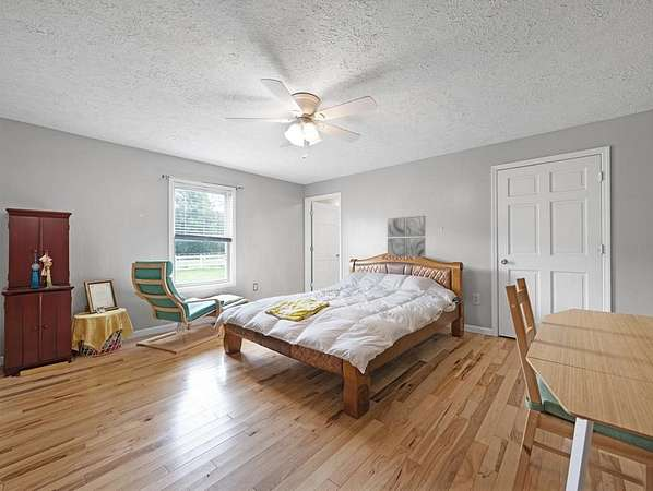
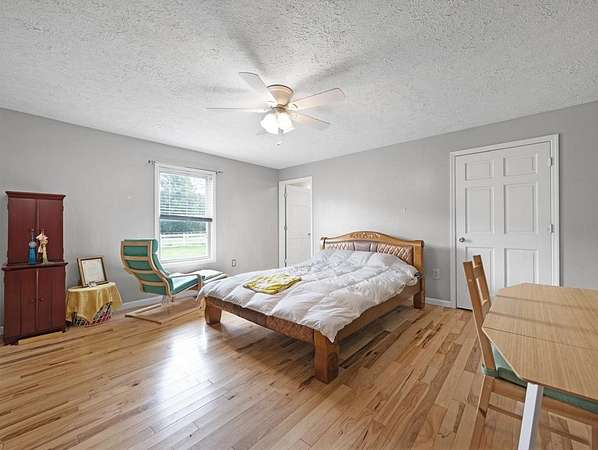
- wall art (405, 236)
